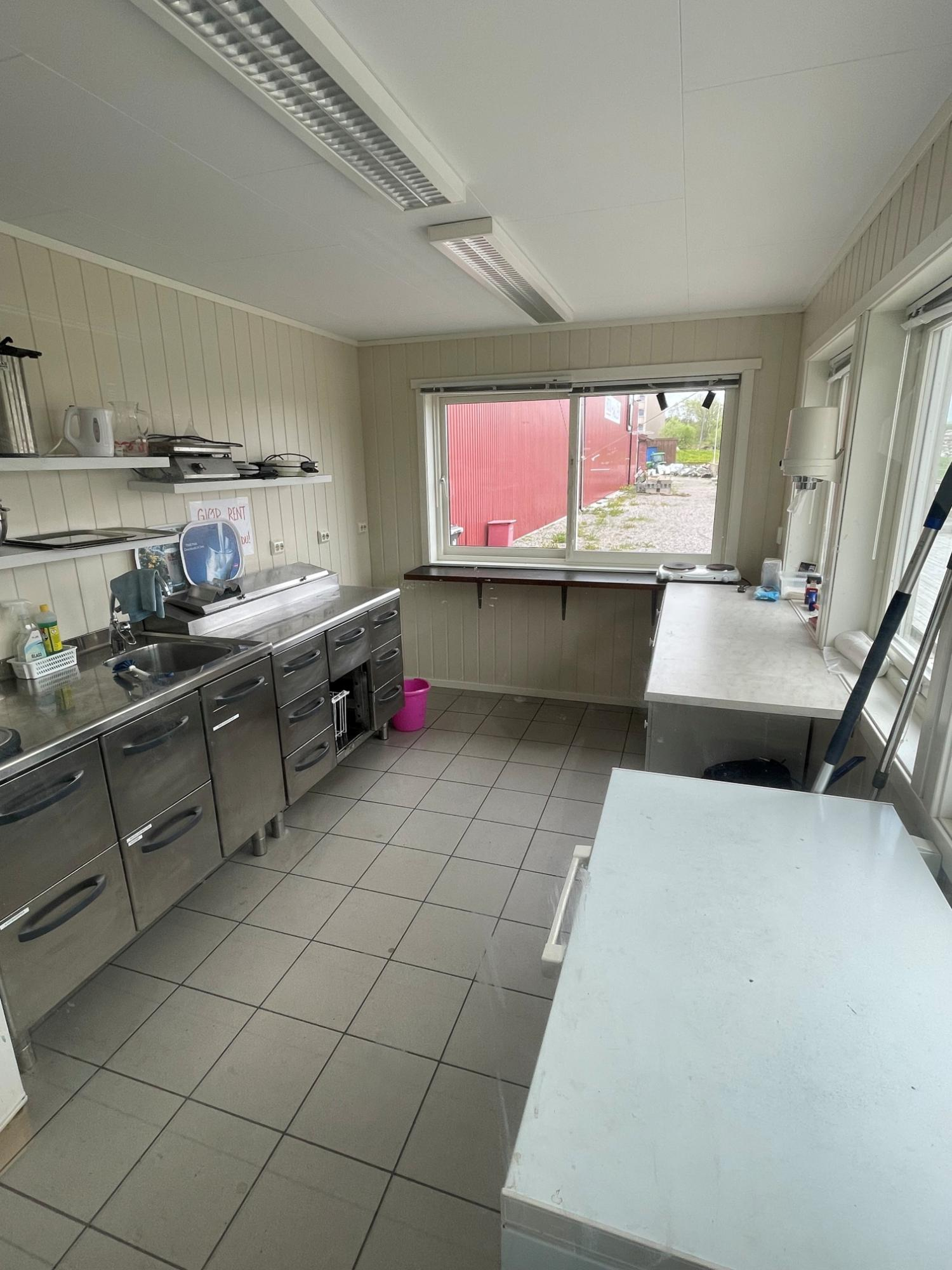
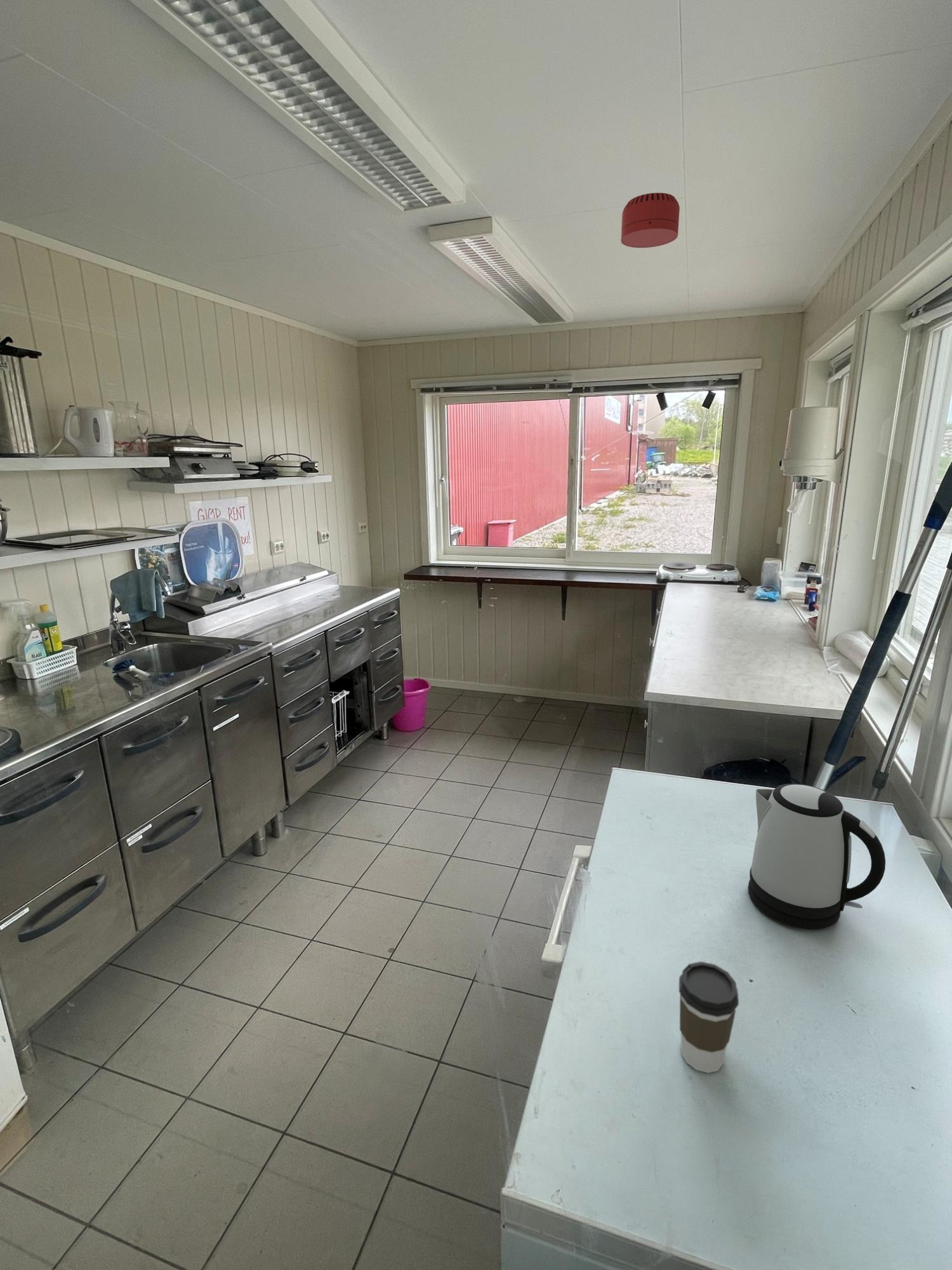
+ smoke detector (650, 220)
+ kettle (814, 853)
+ coffee cup (705, 1018)
